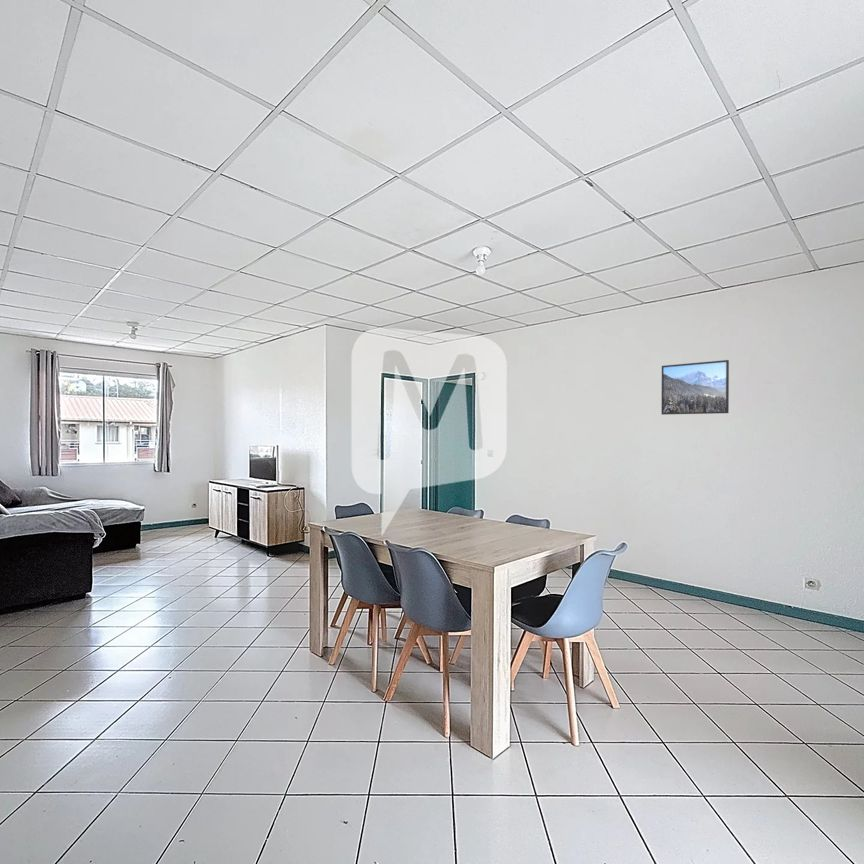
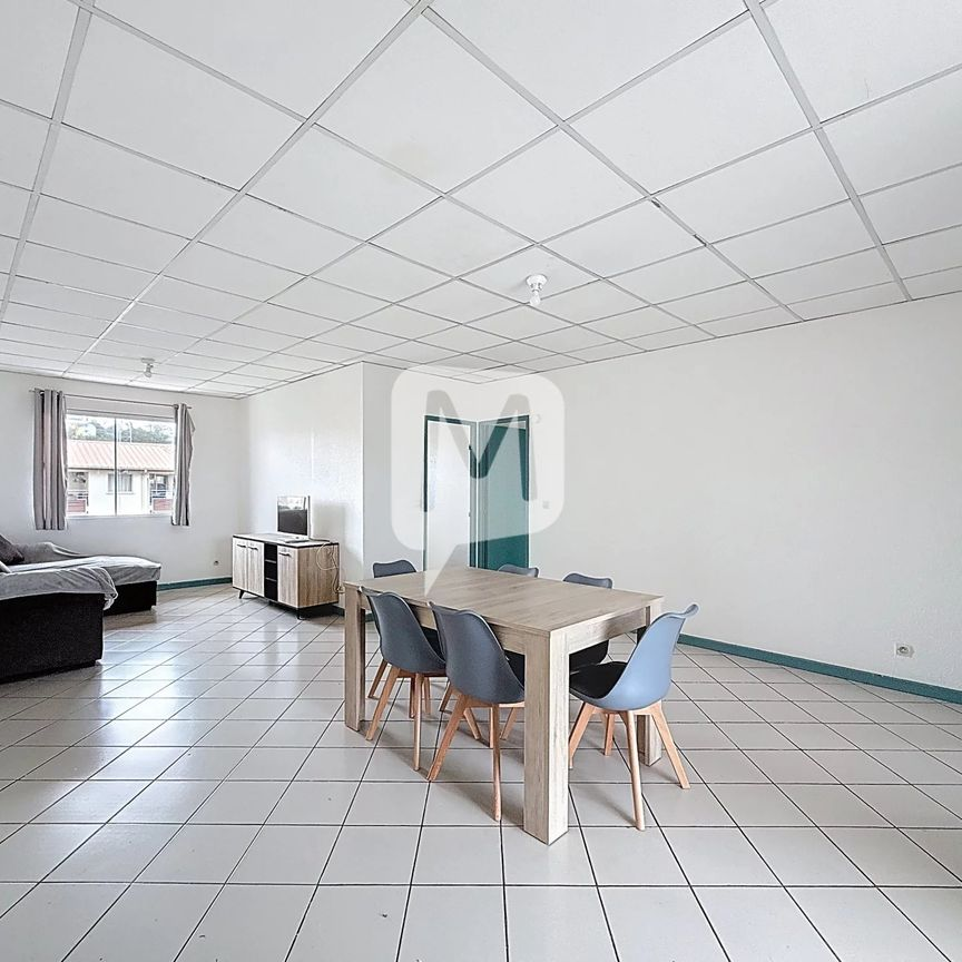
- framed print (693, 388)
